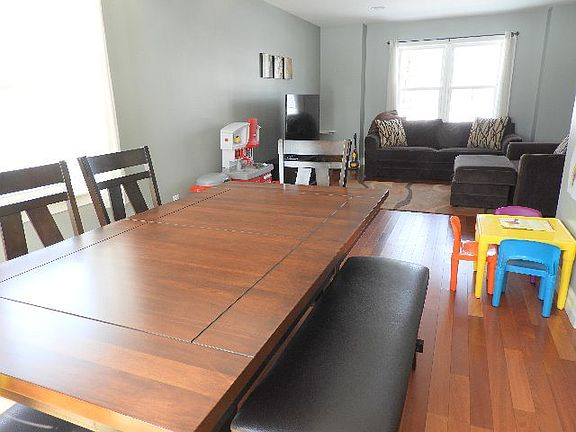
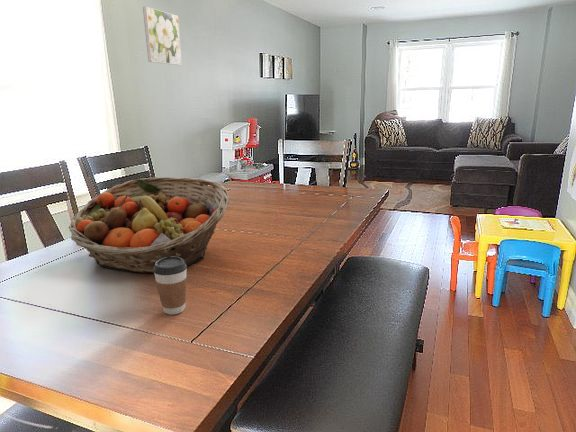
+ fruit basket (152, 220)
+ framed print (163, 37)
+ coffee cup (172, 286)
